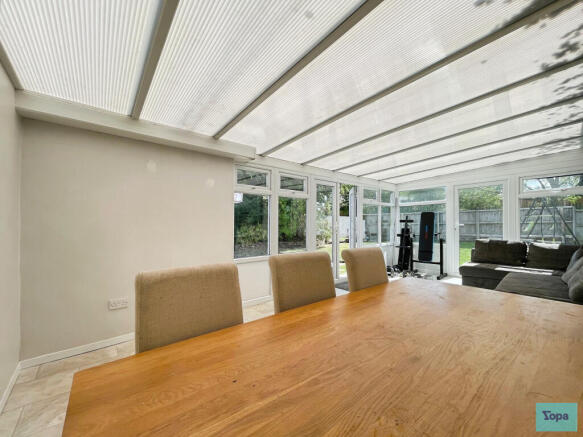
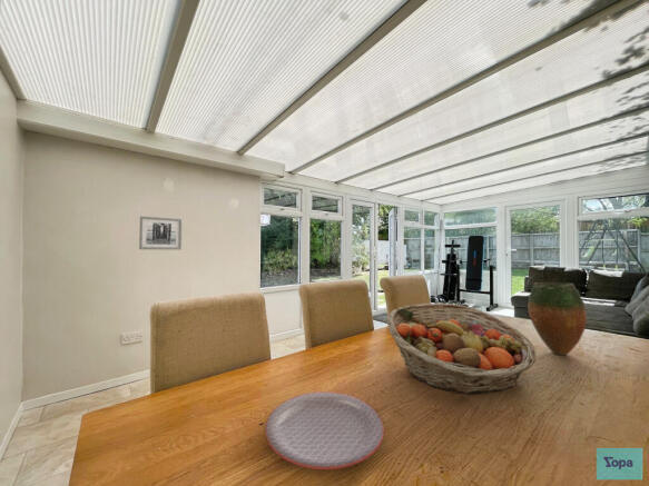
+ wall art (161, 234)
+ plate (324, 426)
+ vase (555, 317)
+ fruit basket (455, 341)
